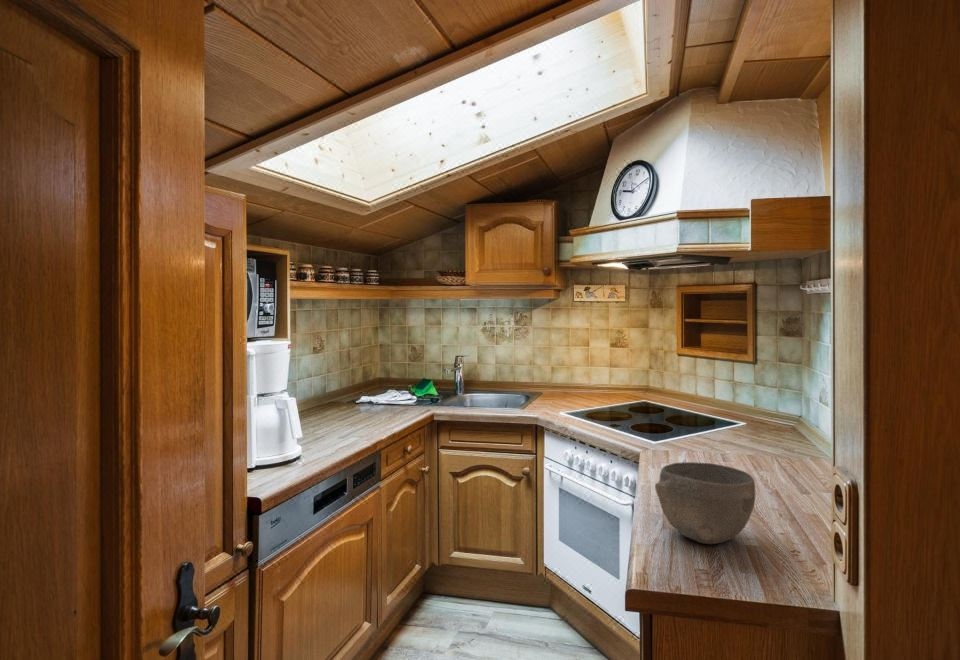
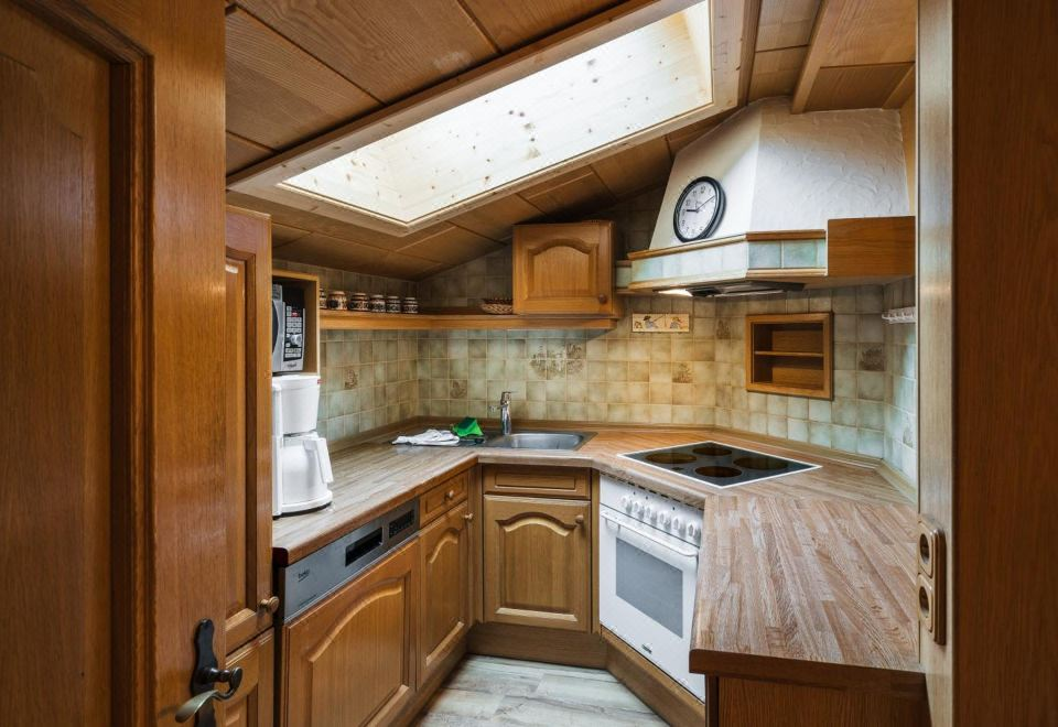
- bowl (705, 504)
